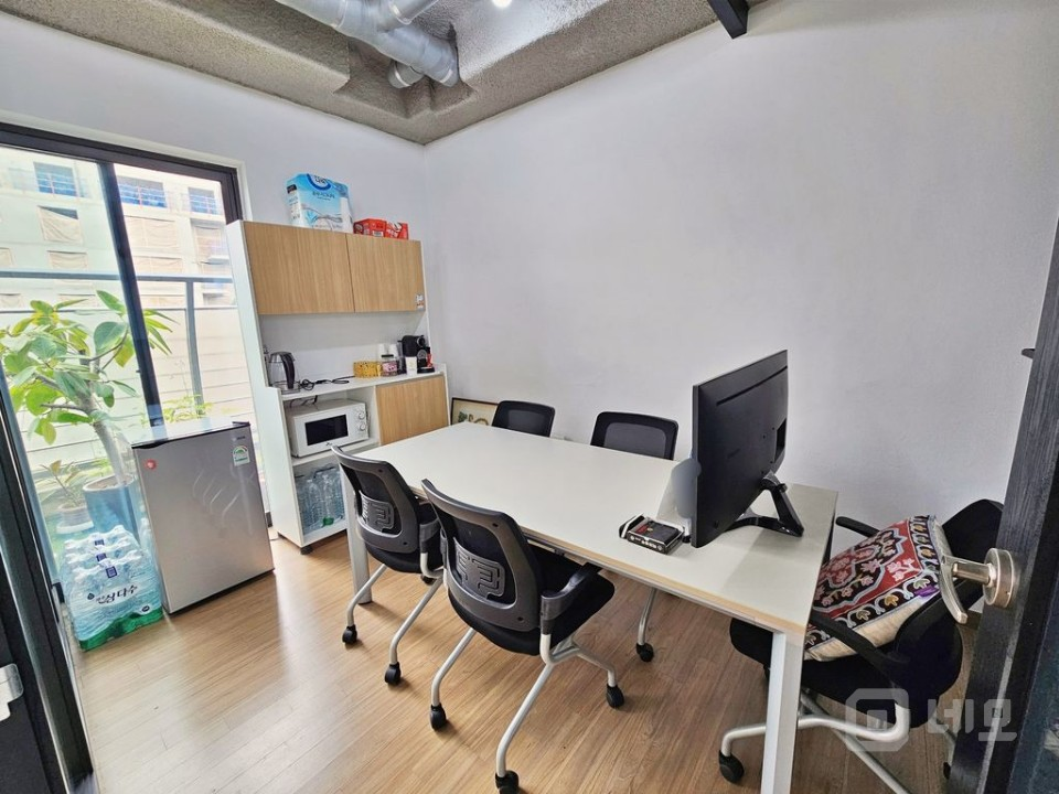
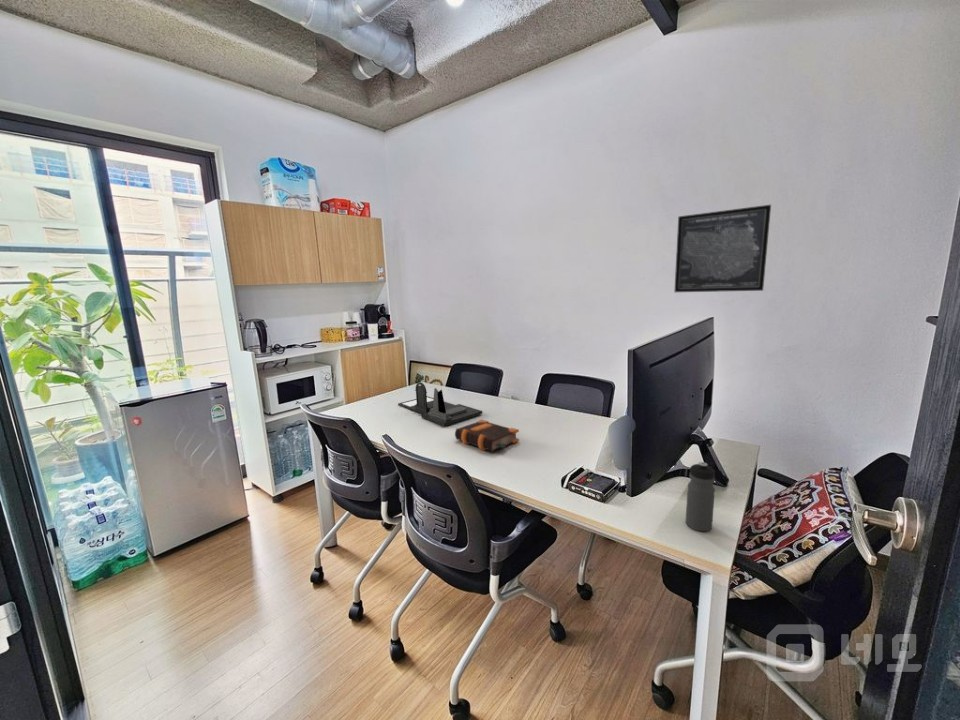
+ wall art (719, 251)
+ bible (488, 435)
+ water bottle (700, 494)
+ desk organizer (435, 395)
